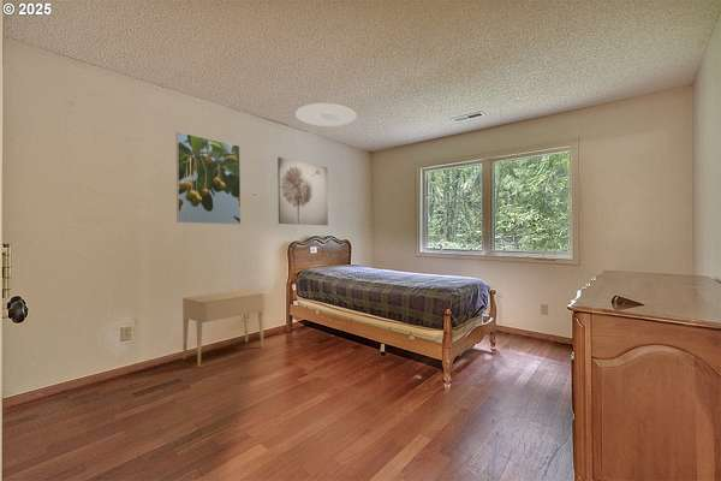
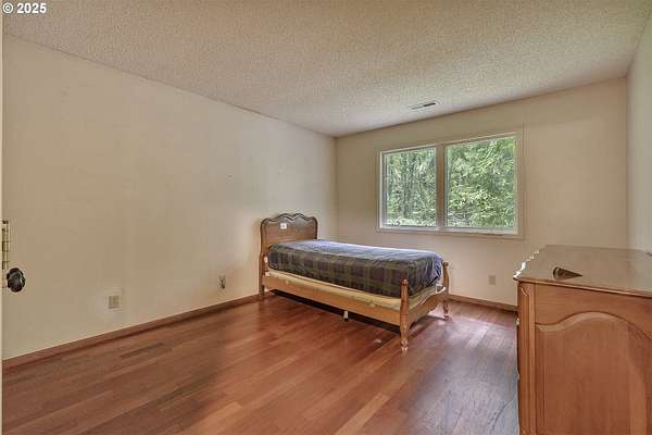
- ceiling light (326, 112)
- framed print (210, 180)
- wall art (304, 194)
- nightstand (226, 317)
